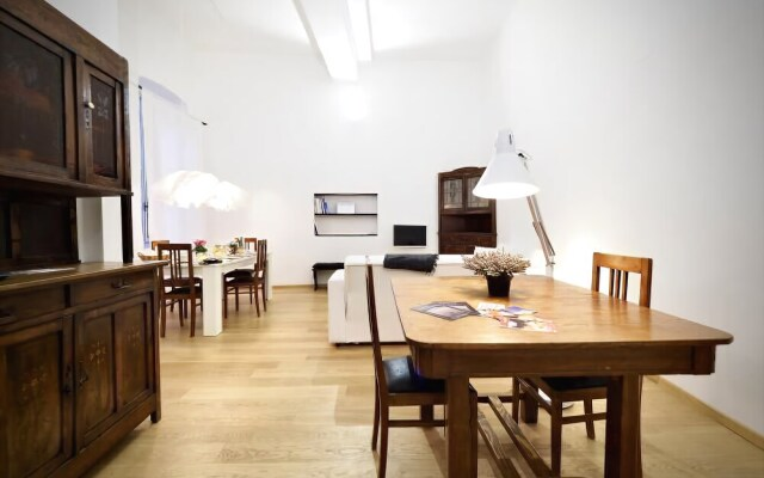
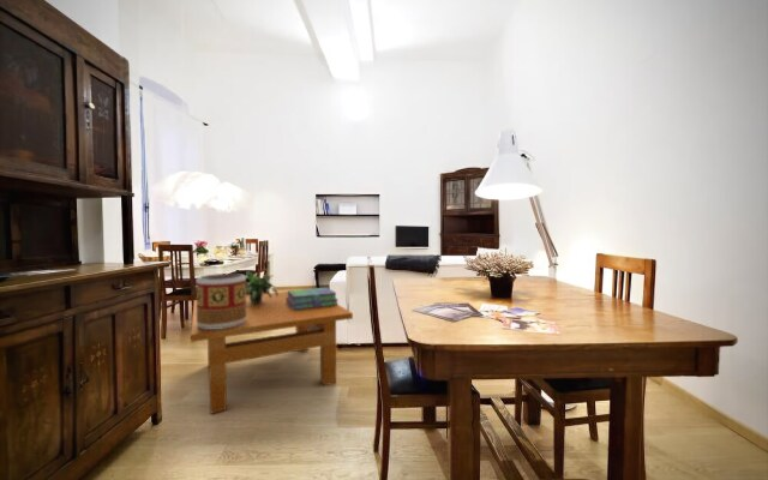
+ table (268, 340)
+ stack of books (311, 296)
+ decorative container (222, 299)
+ potted plant (253, 286)
